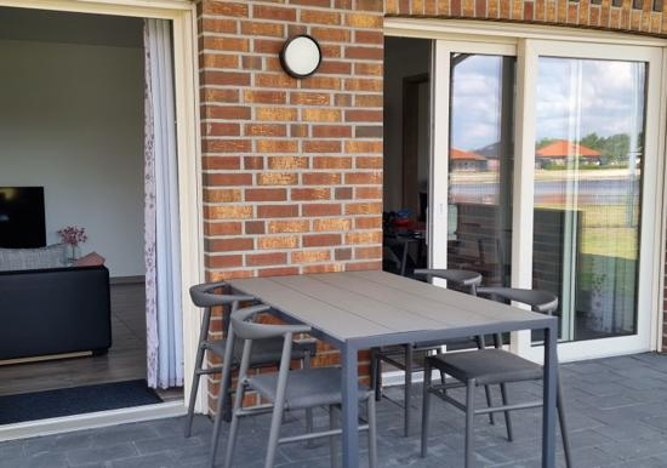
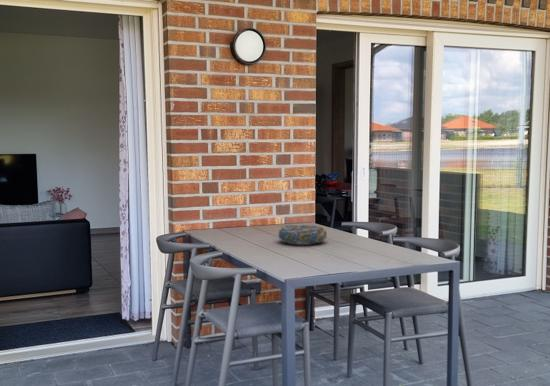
+ decorative bowl (302, 234)
